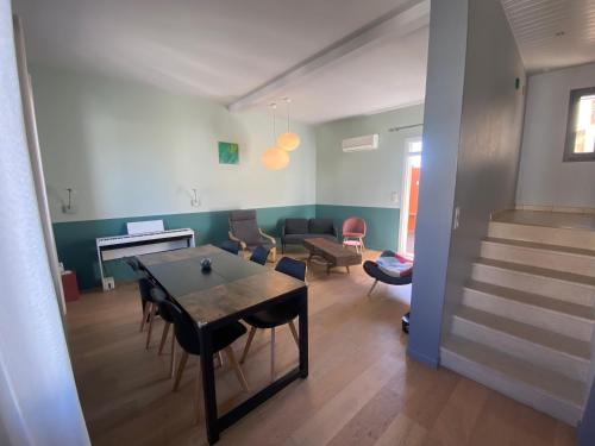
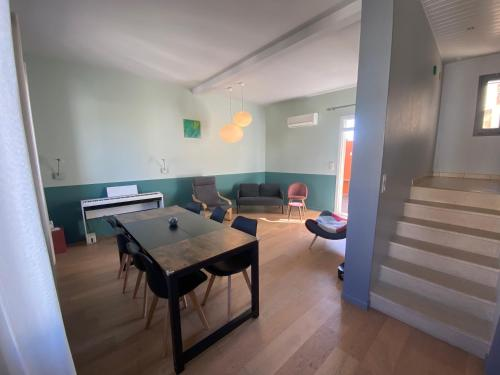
- coffee table (327, 256)
